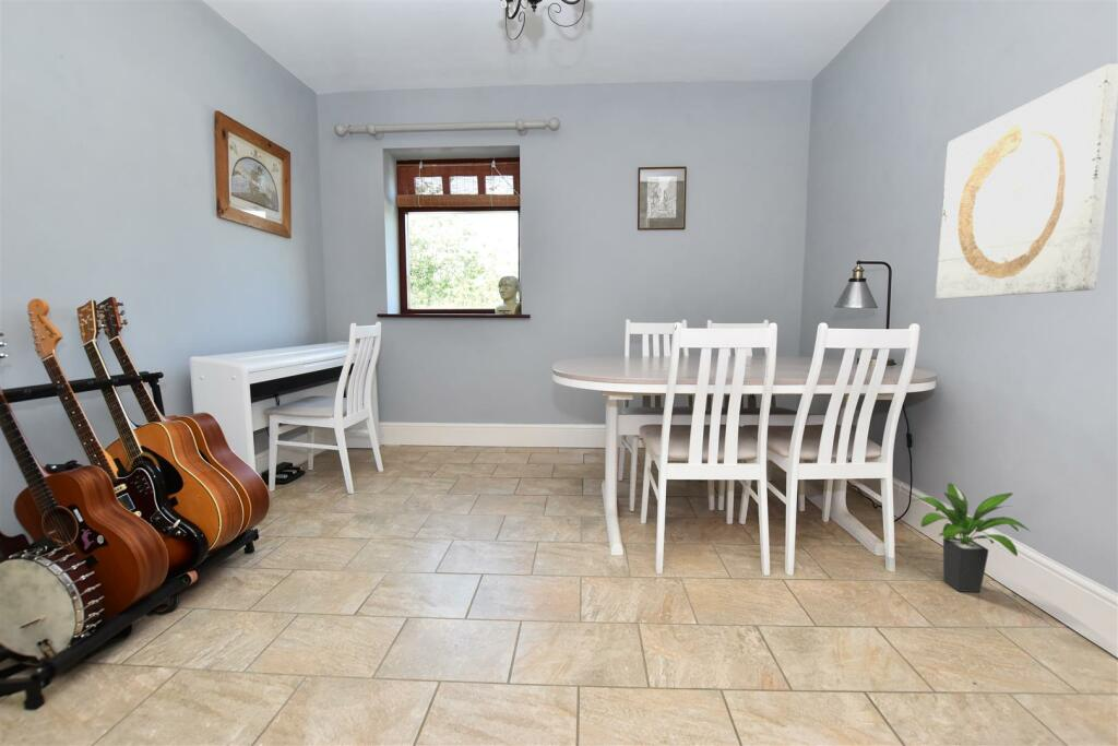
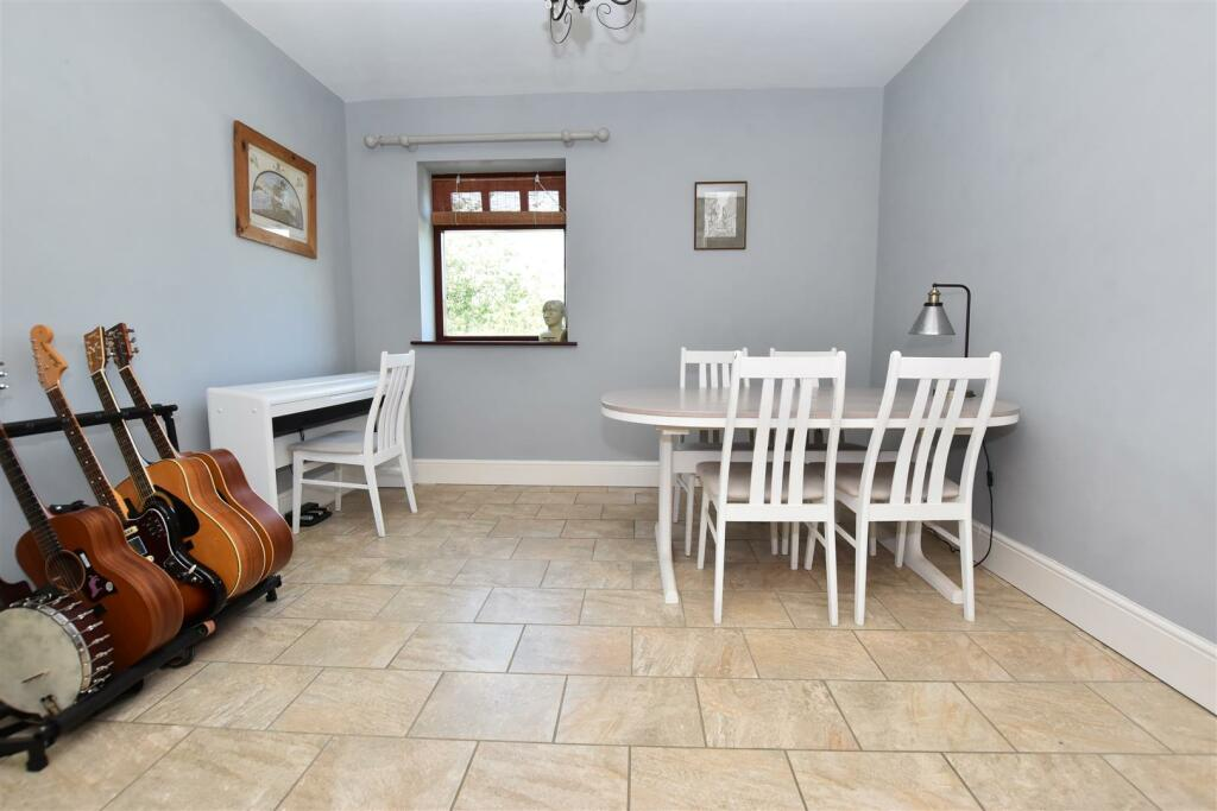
- wall art (1010, 204)
- potted plant (964, 536)
